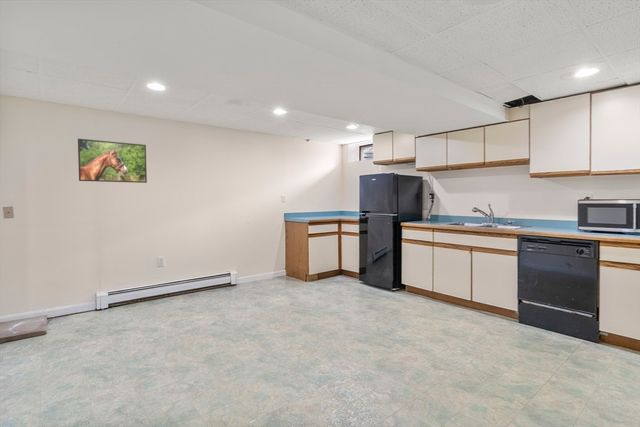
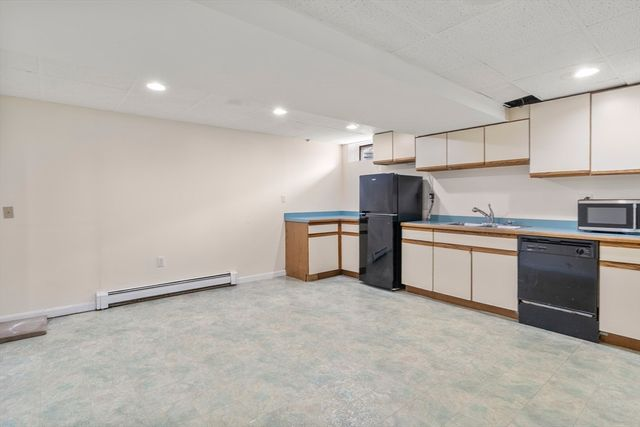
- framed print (114, 161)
